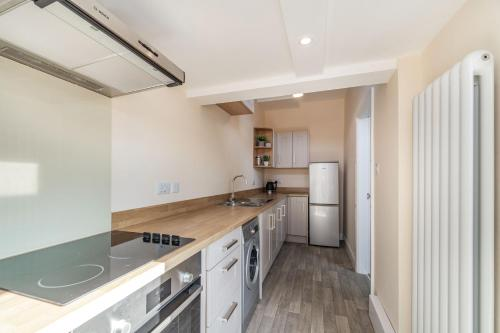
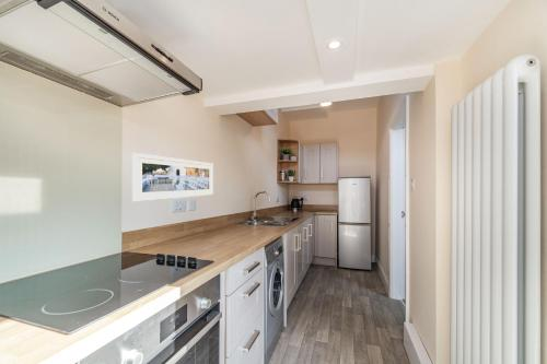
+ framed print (182, 178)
